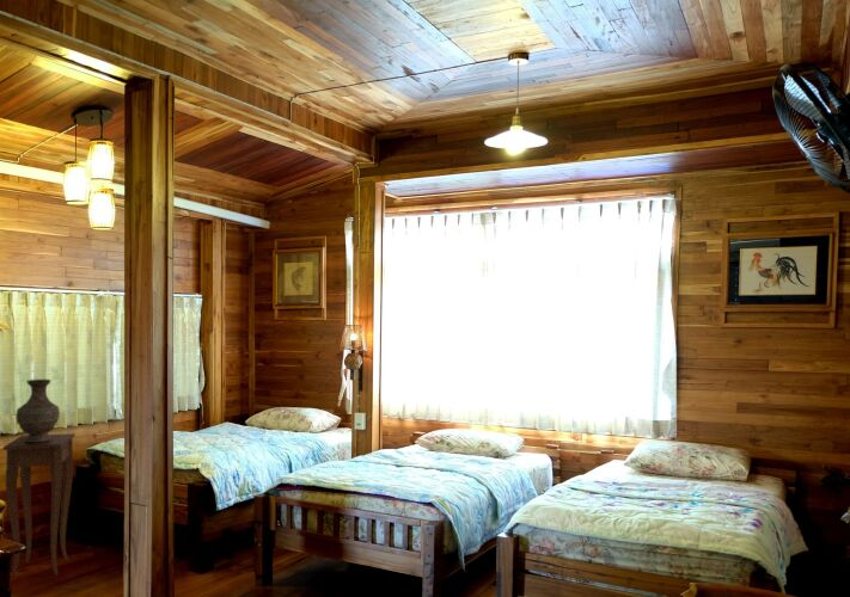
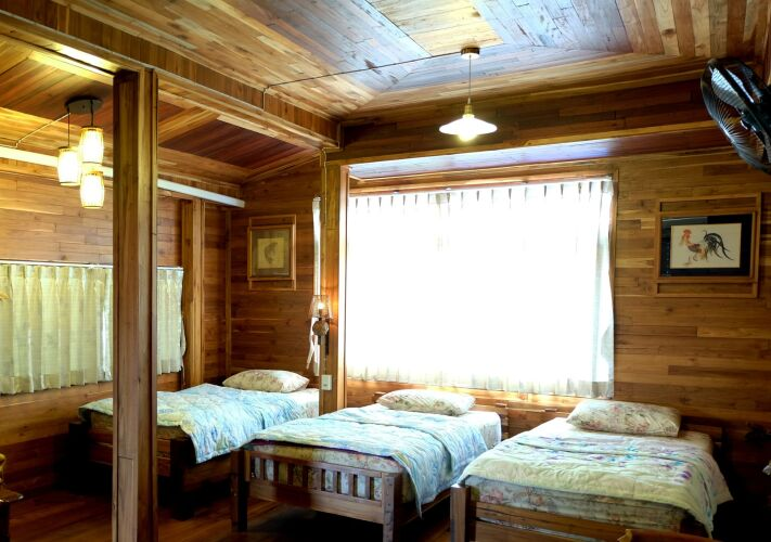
- side table (30, 504)
- vase (37, 410)
